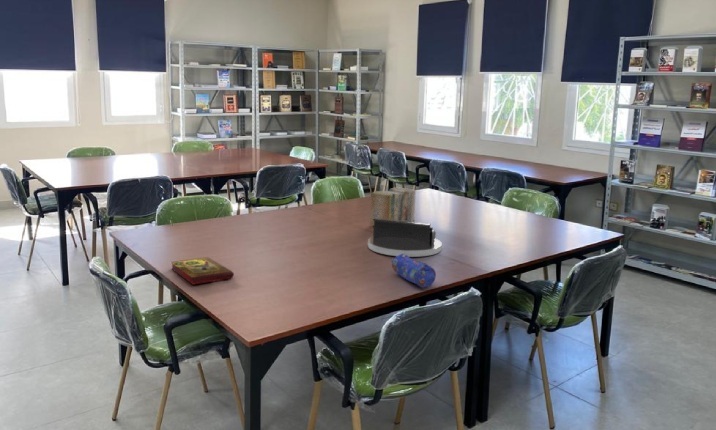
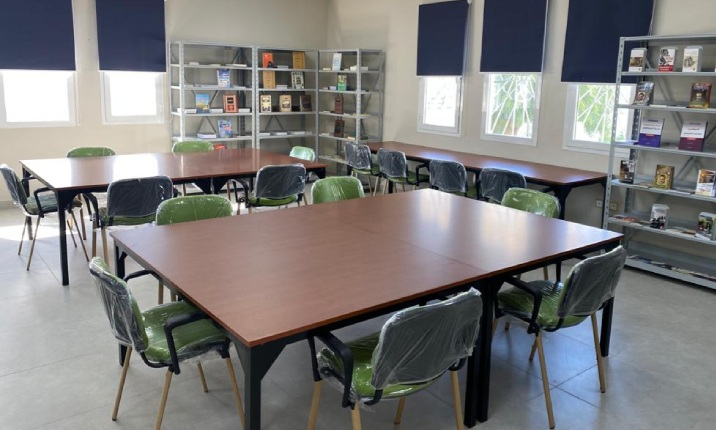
- desk organizer (405, 233)
- pencil case (413, 269)
- book (201, 270)
- books (393, 207)
